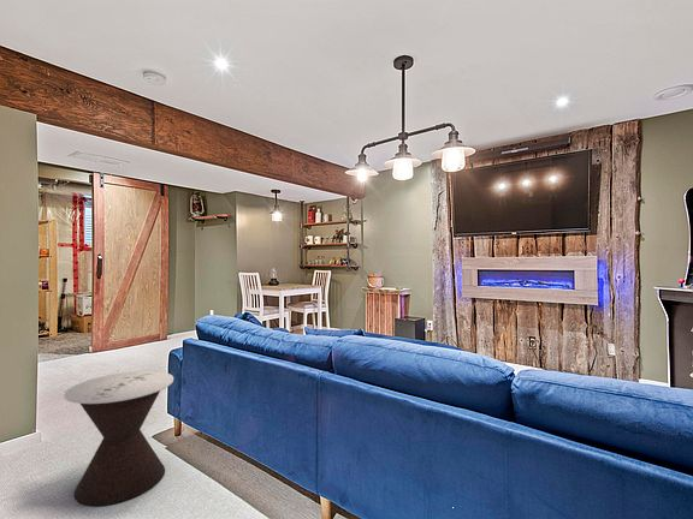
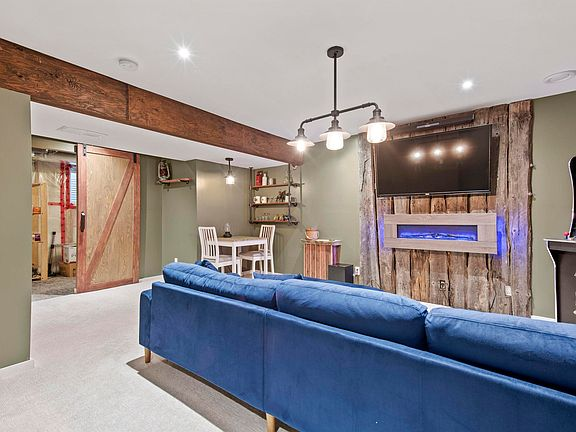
- side table (122, 431)
